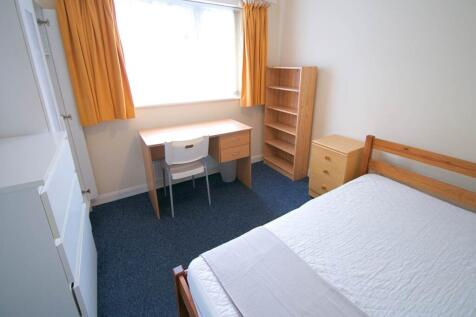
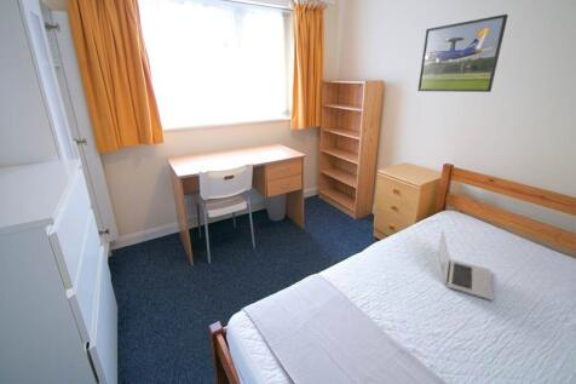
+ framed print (456, 58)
+ laptop (465, 263)
